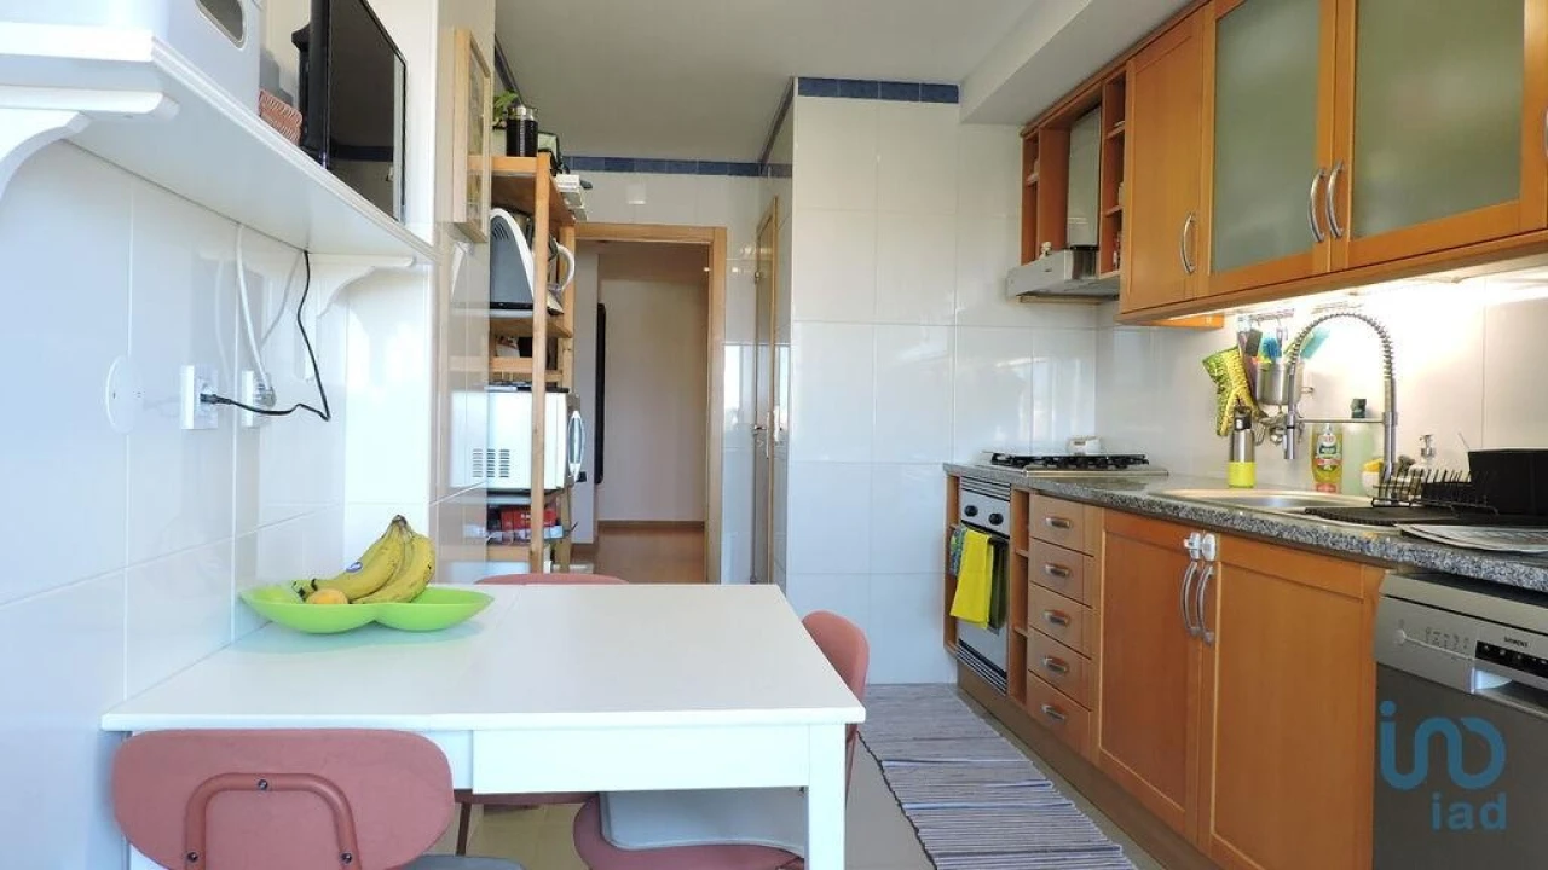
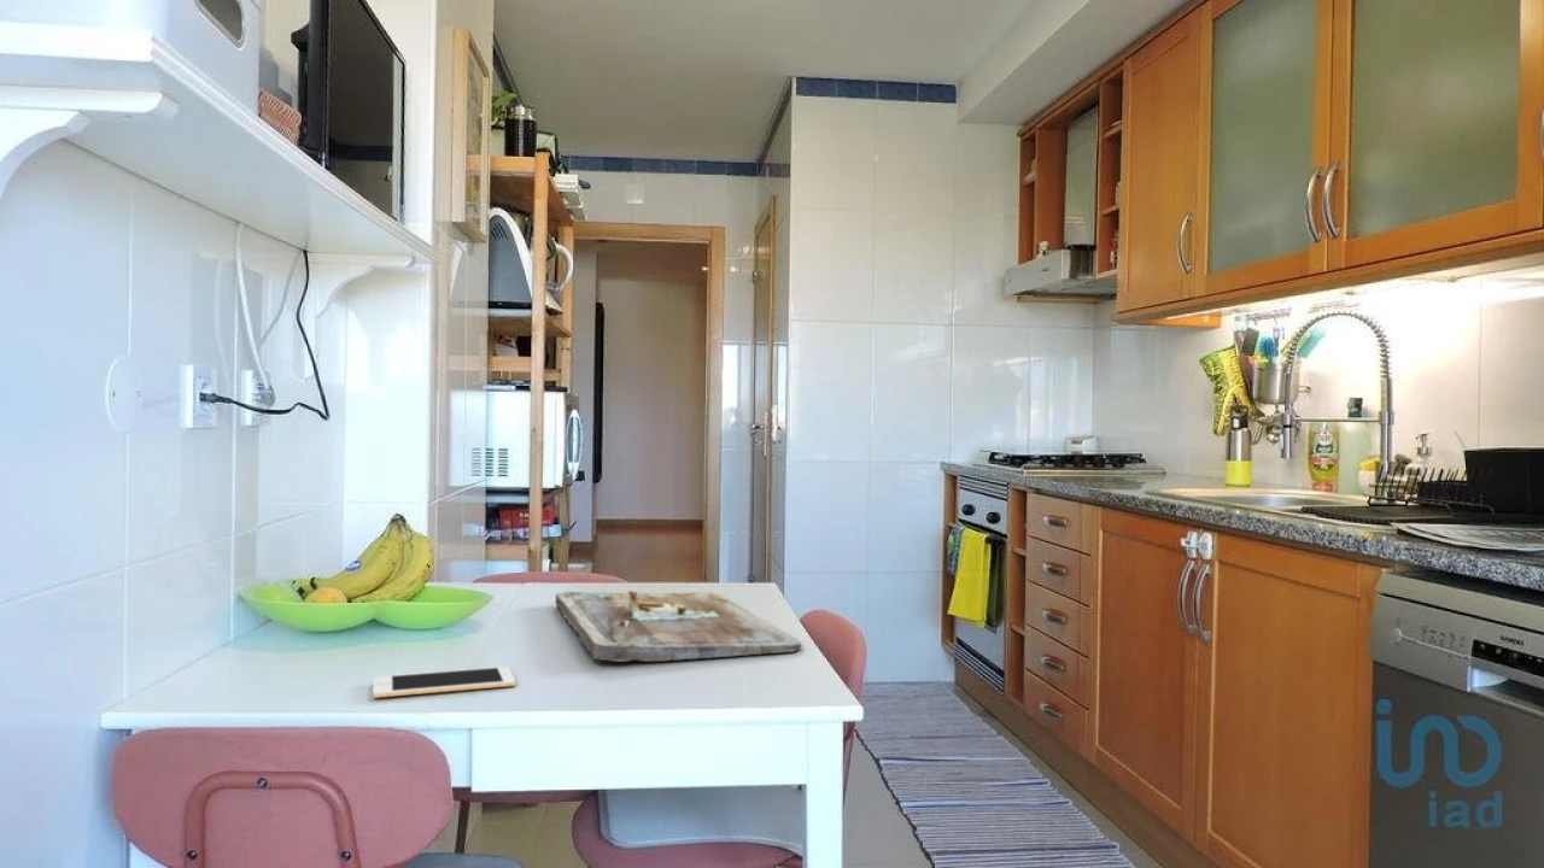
+ cell phone (444, 681)
+ cutting board (666, 605)
